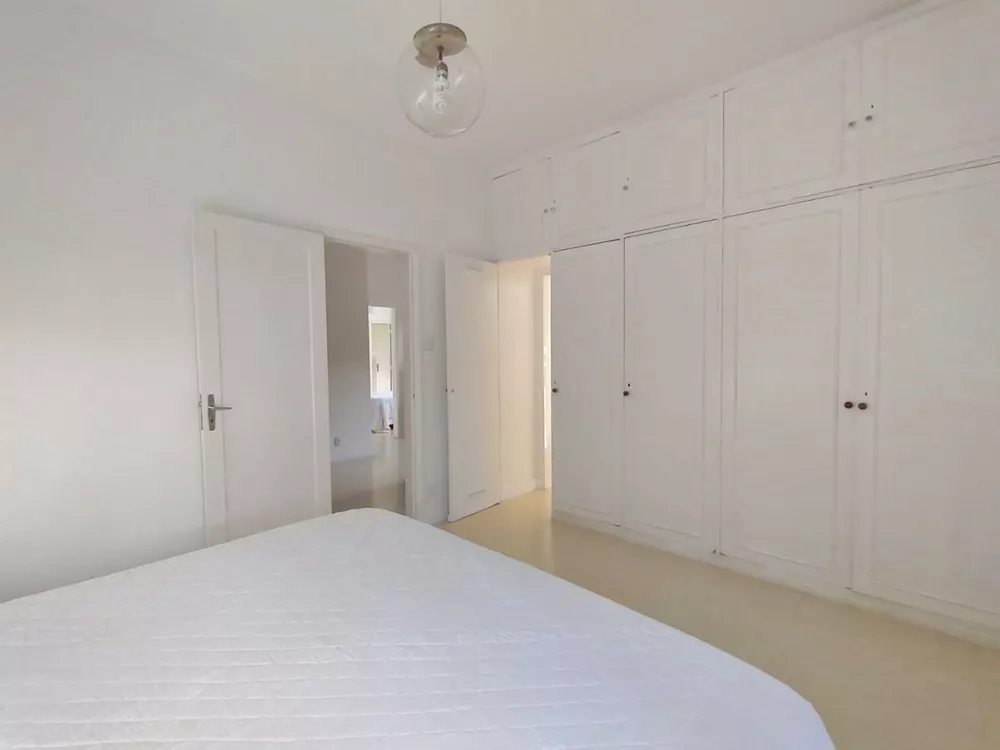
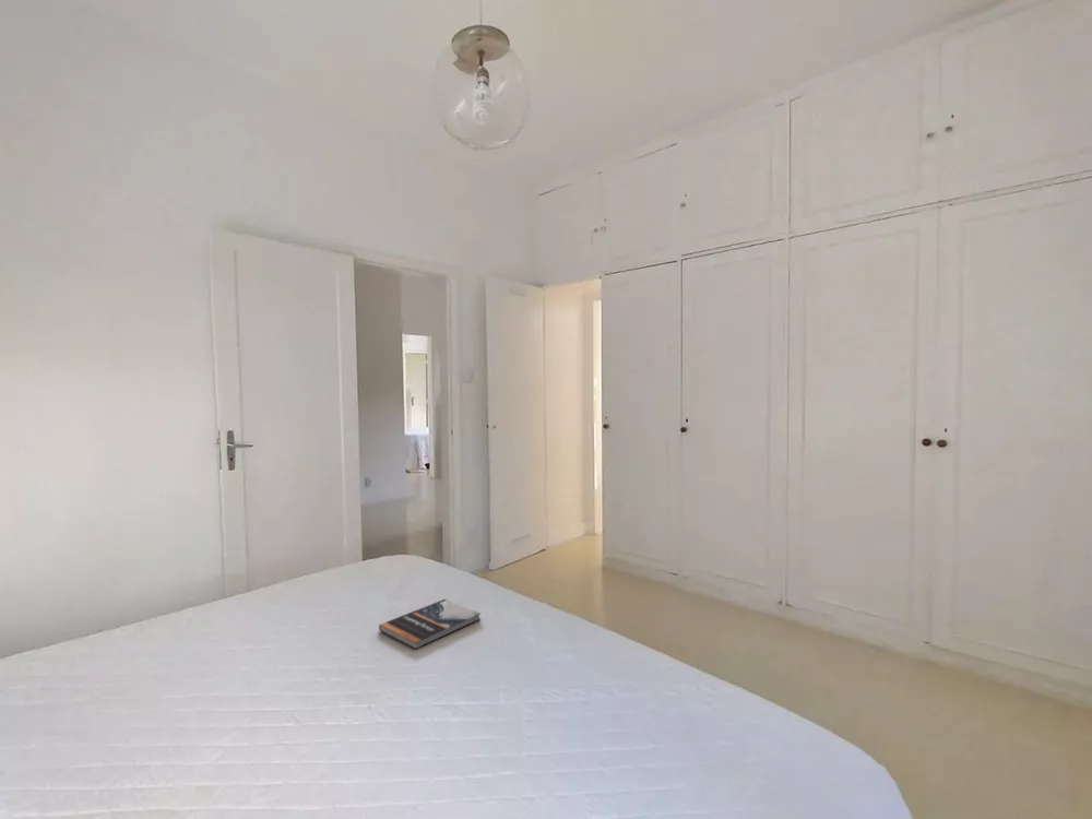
+ book (430, 621)
